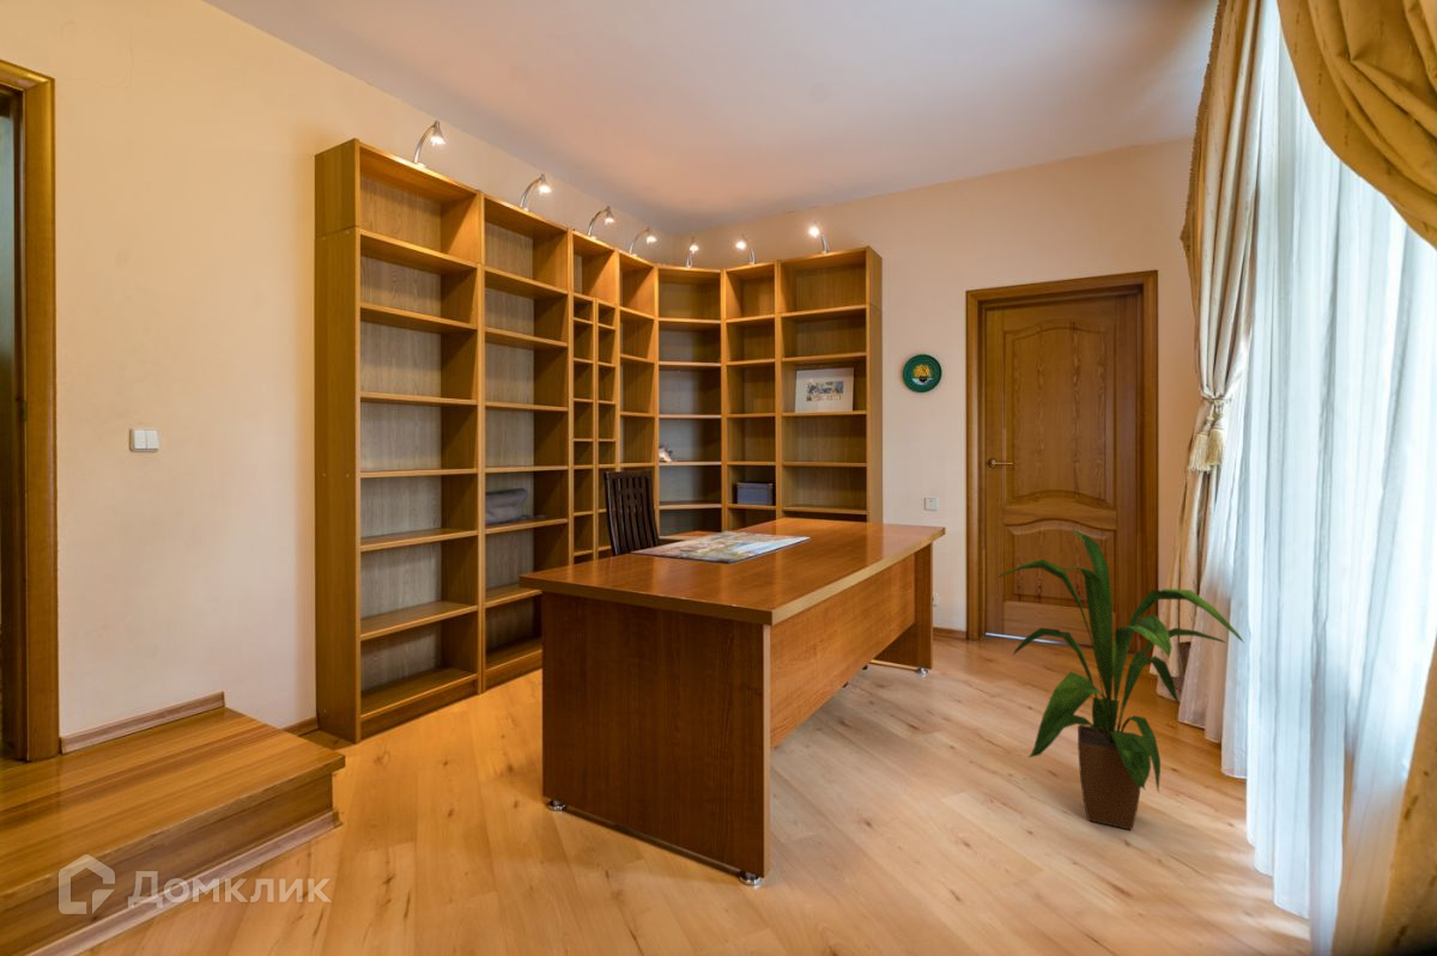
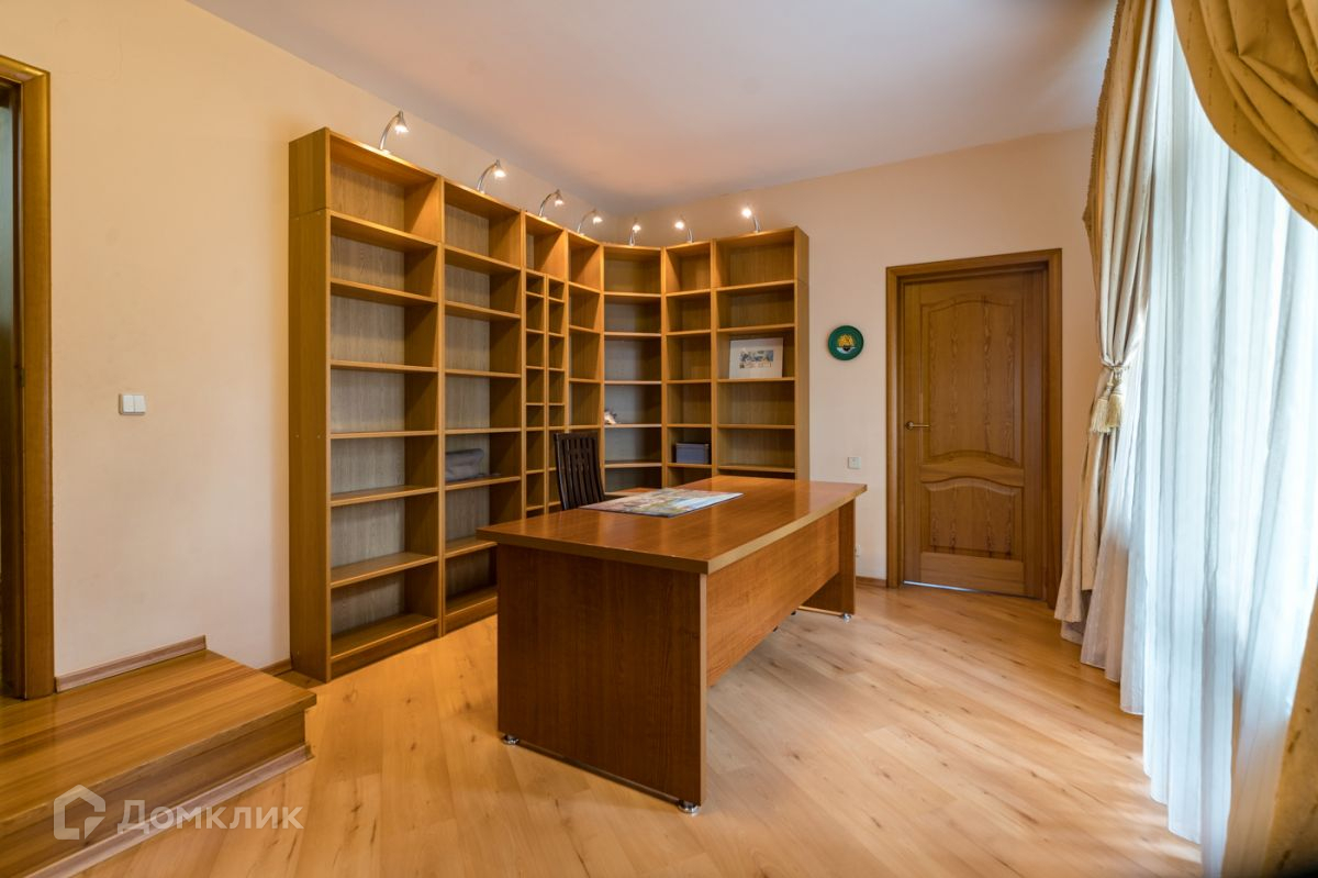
- house plant (1105, 682)
